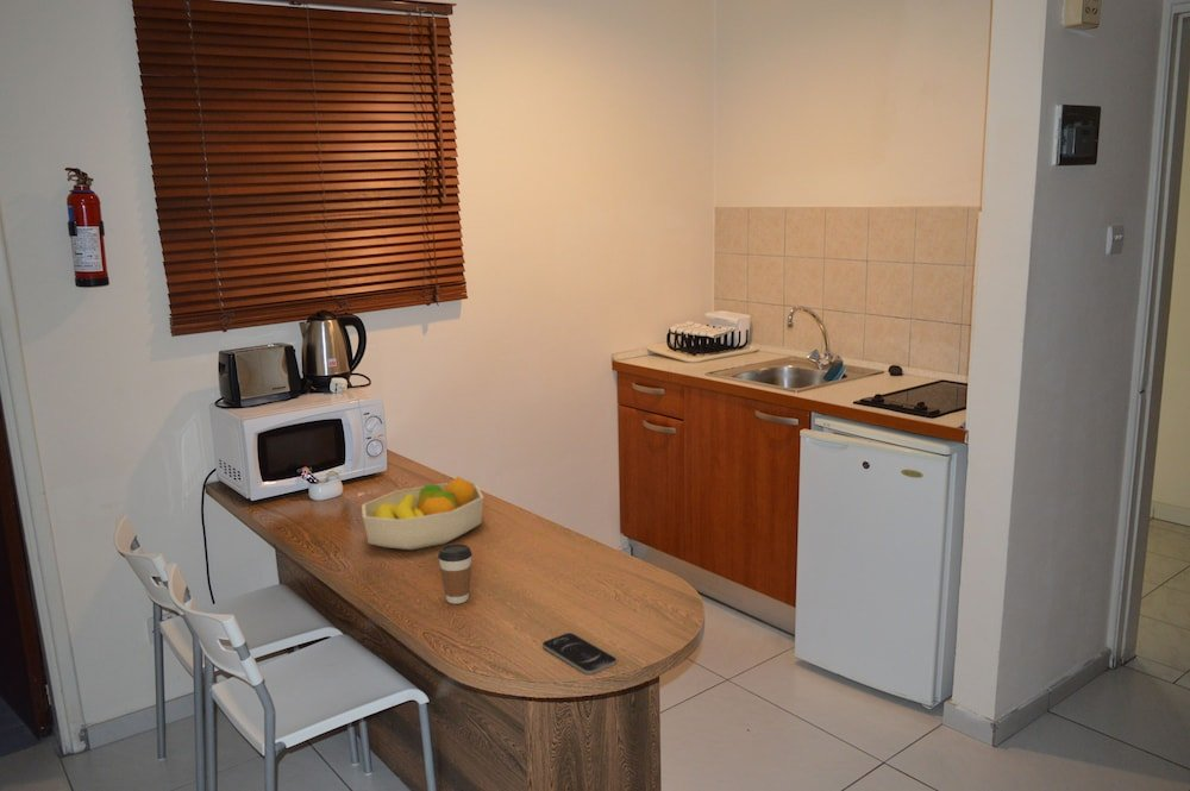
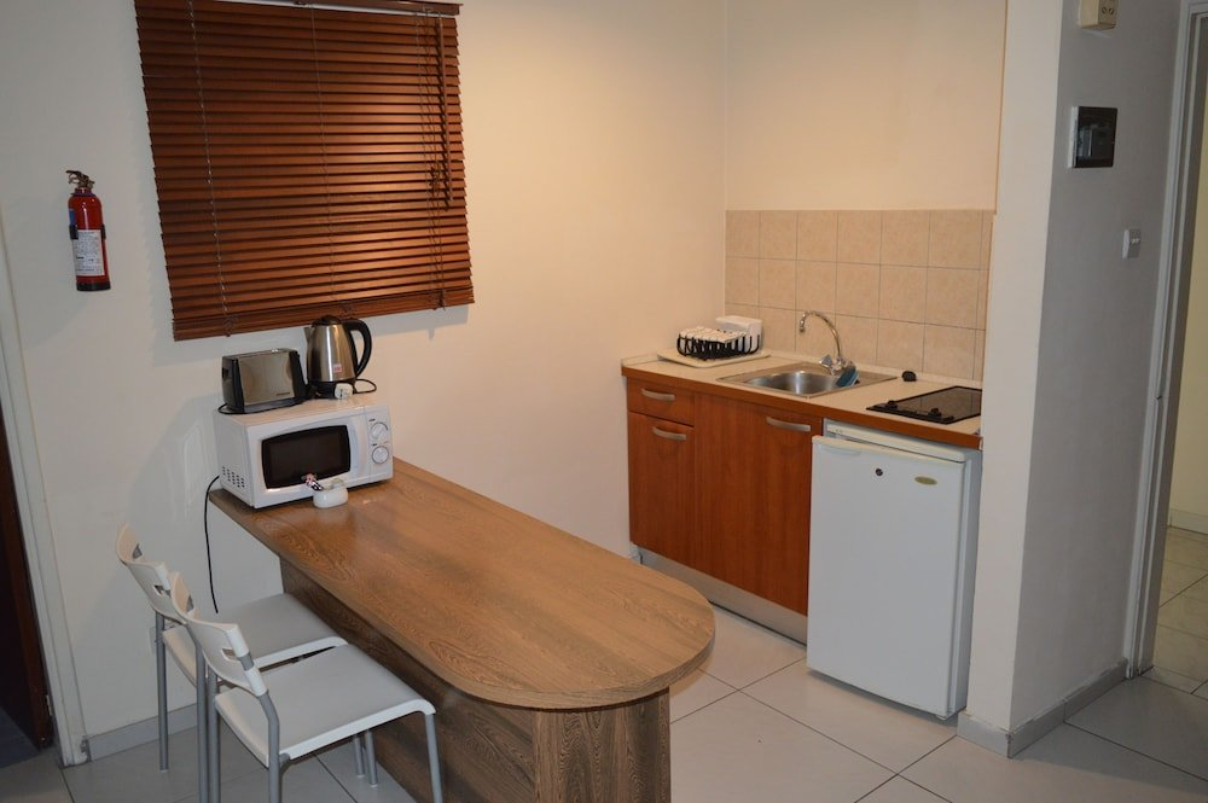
- smartphone (578, 652)
- coffee cup (456, 573)
- fruit bowl (424, 510)
